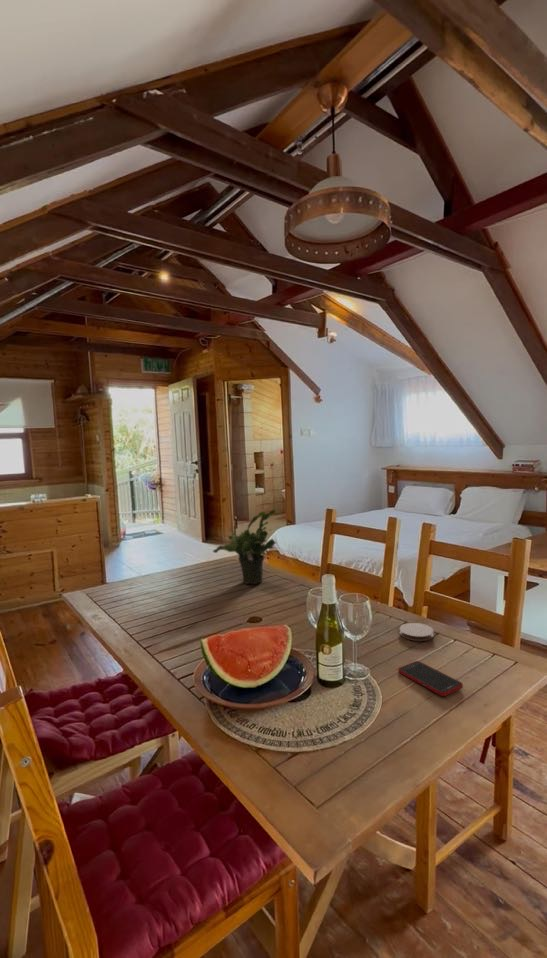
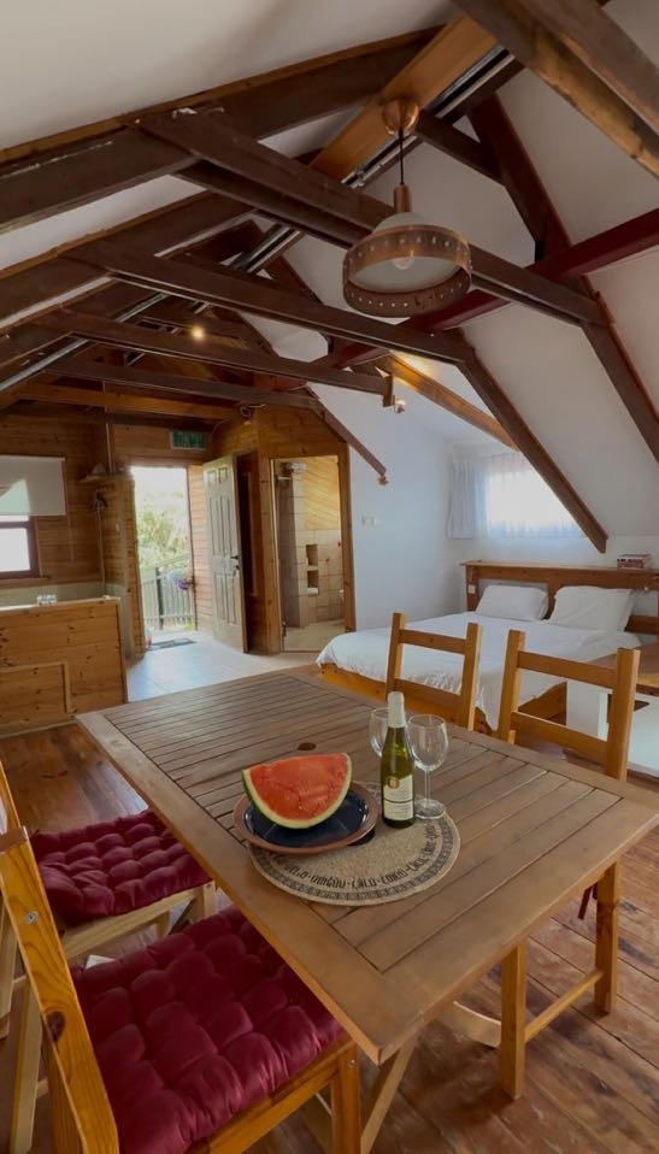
- cell phone (429, 677)
- potted plant (250, 545)
- coaster (416, 631)
